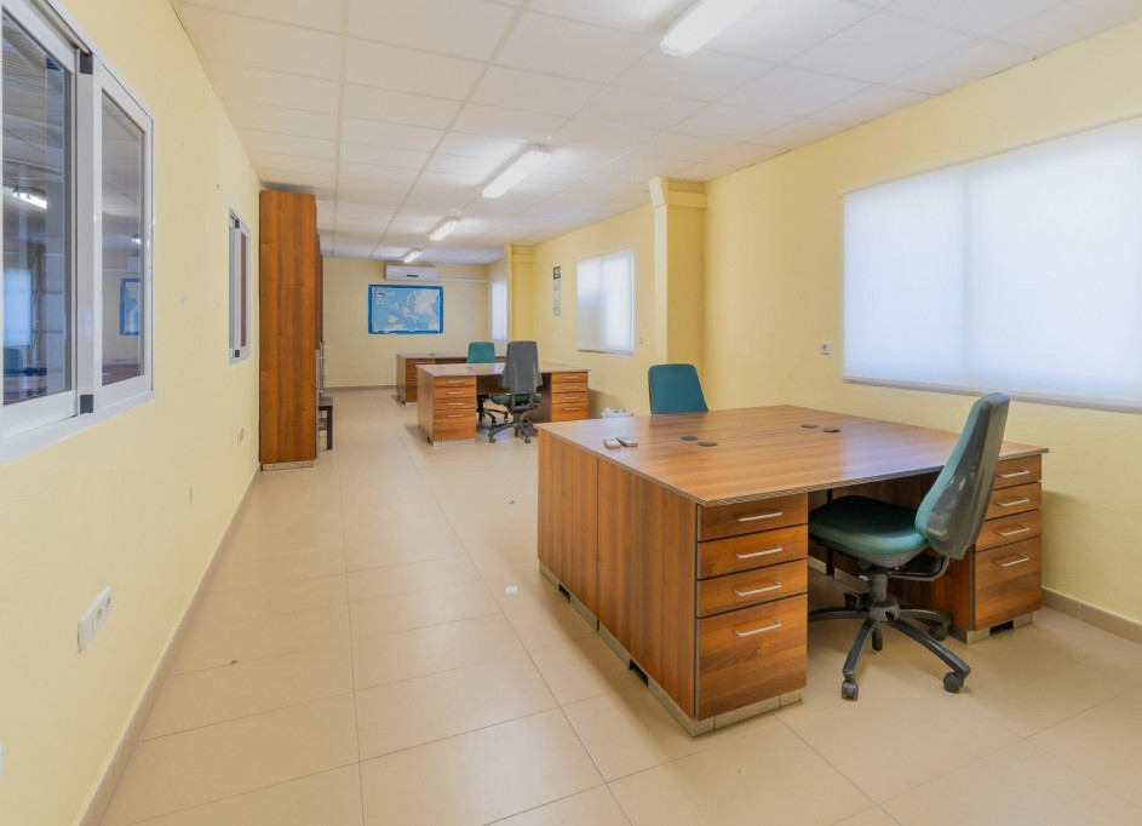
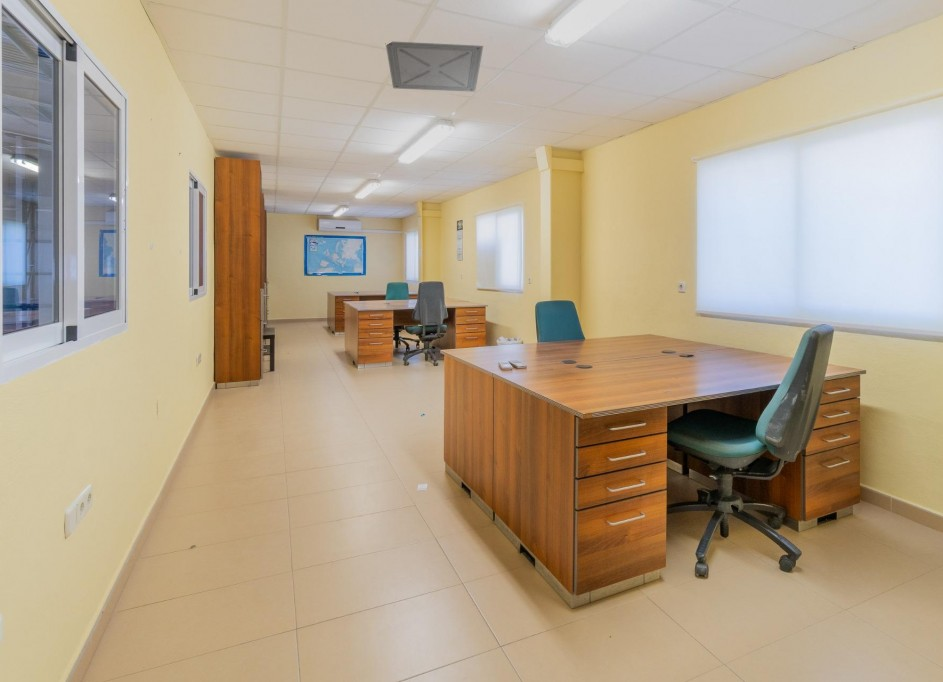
+ ceiling vent (434, 68)
